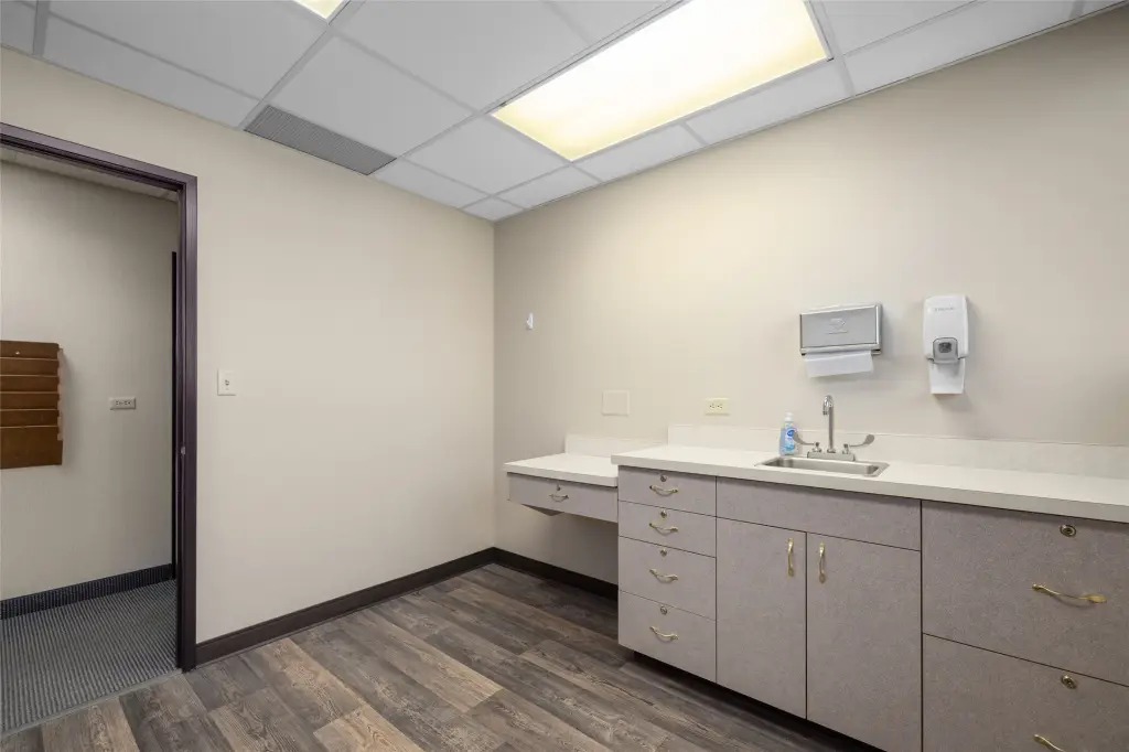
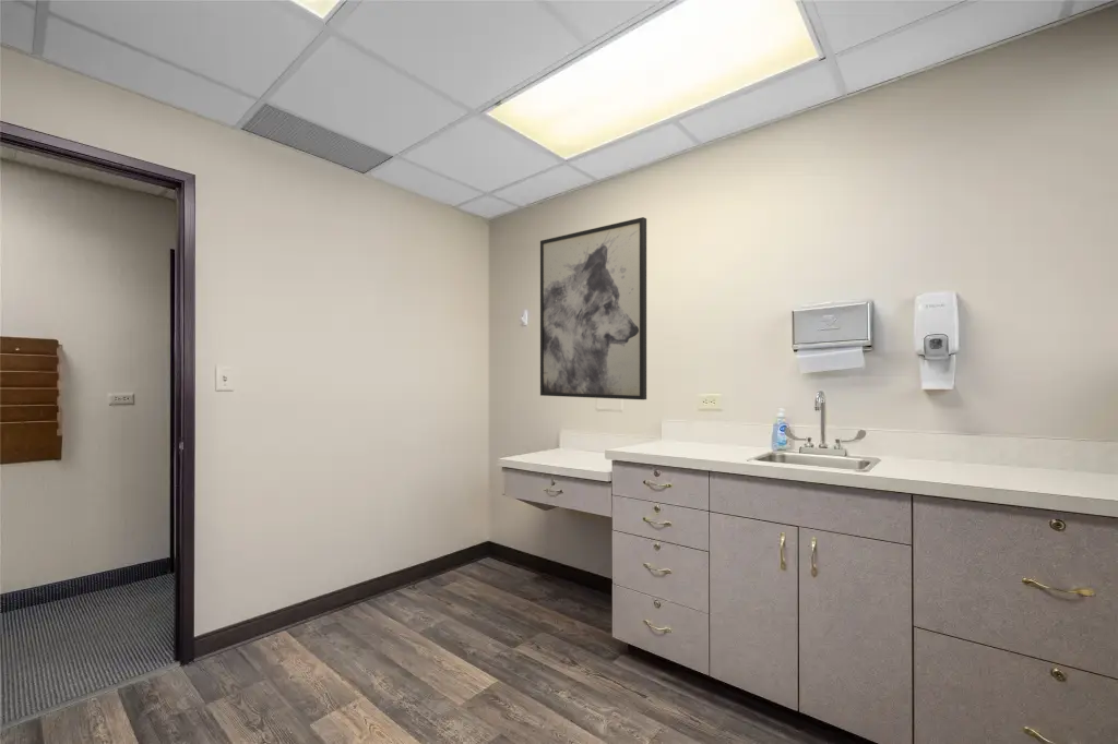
+ wall art (588, 313)
